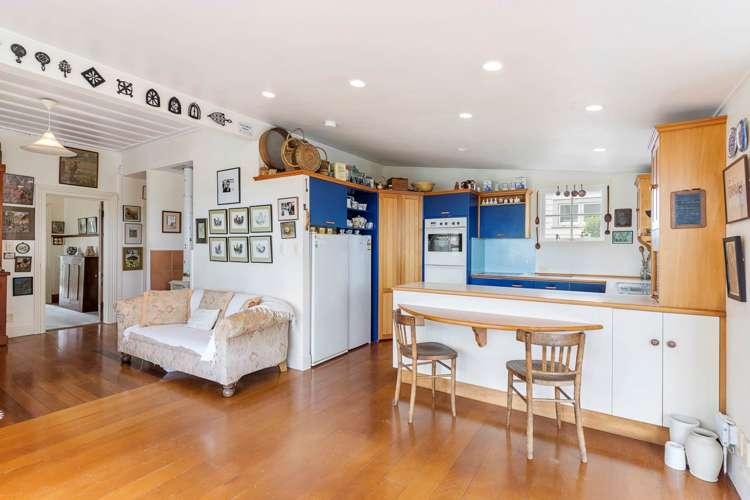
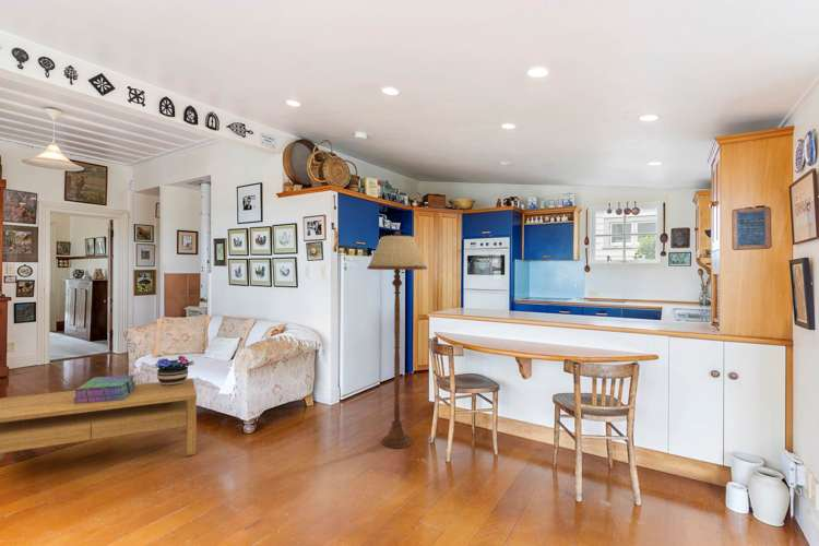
+ stack of books (107, 388)
+ potted flower (173, 369)
+ floor lamp (396, 336)
+ coffee table (96, 427)
